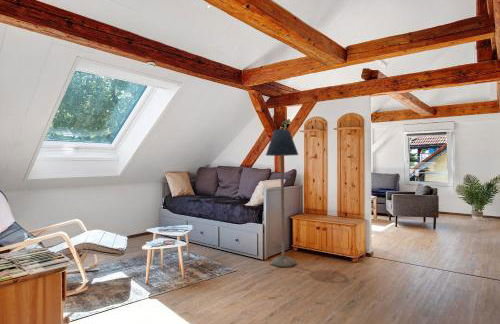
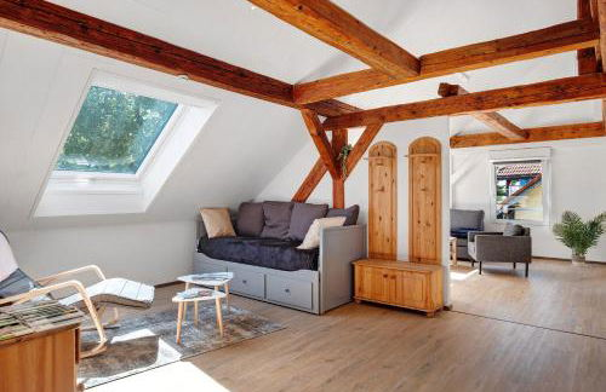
- floor lamp (282, 196)
